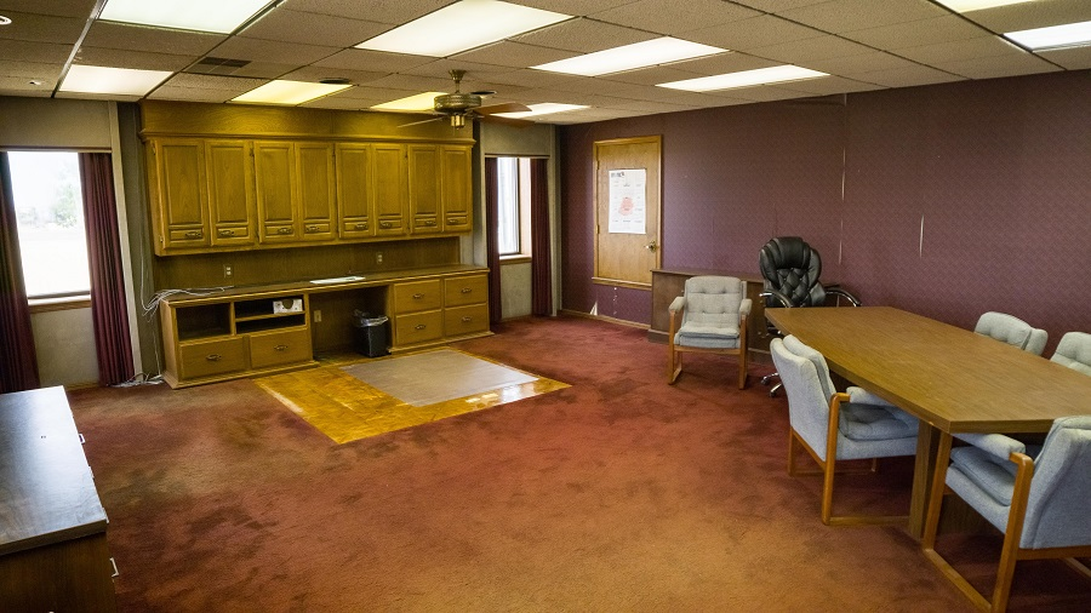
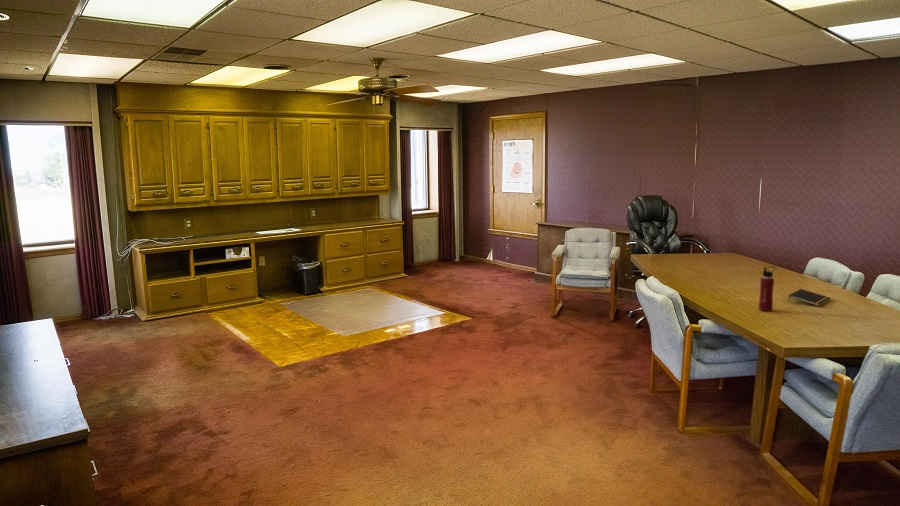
+ notepad (809, 297)
+ water bottle (766, 288)
